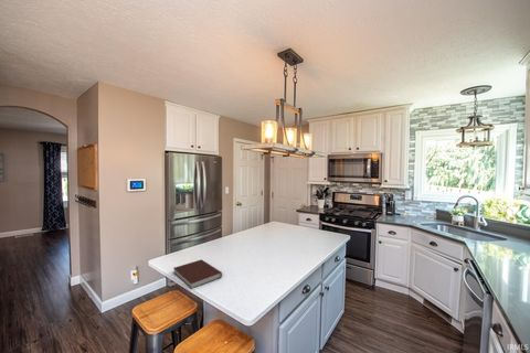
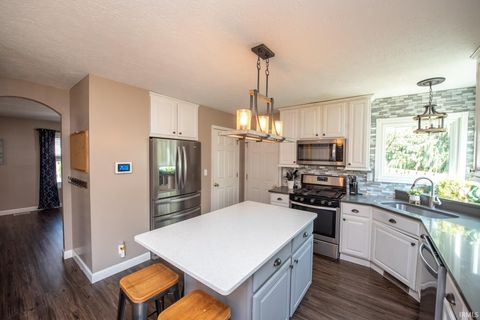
- notebook (197, 272)
